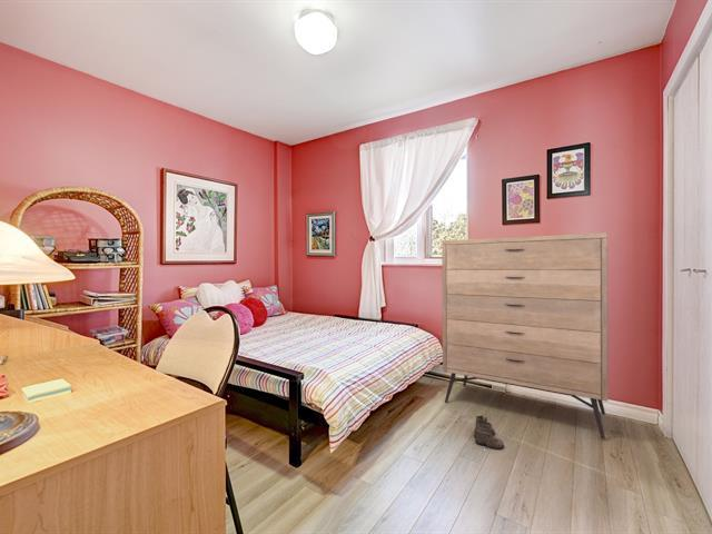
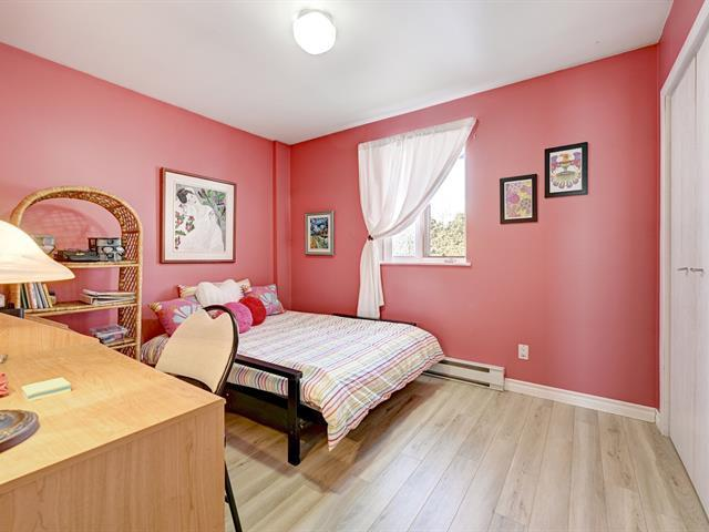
- boots (487, 429)
- dresser (521, 323)
